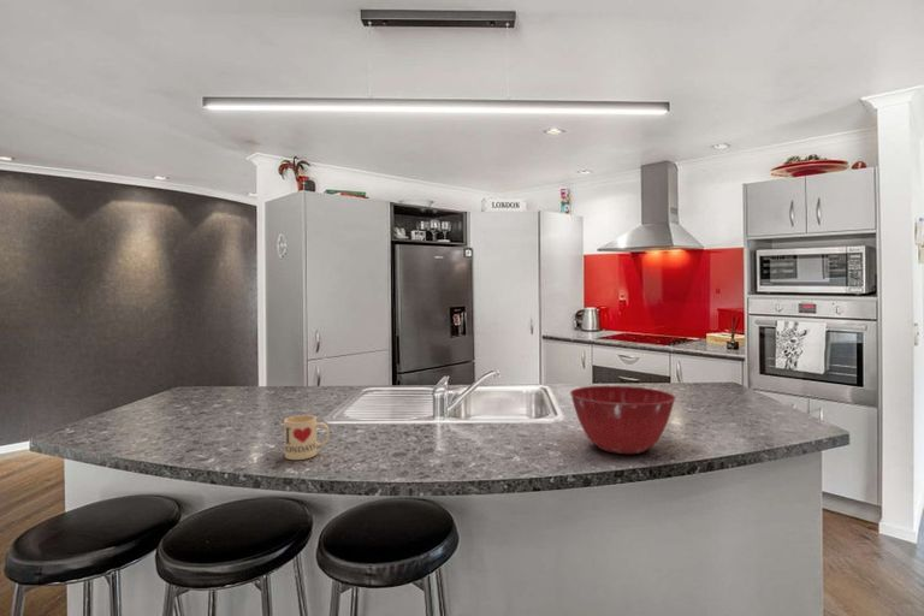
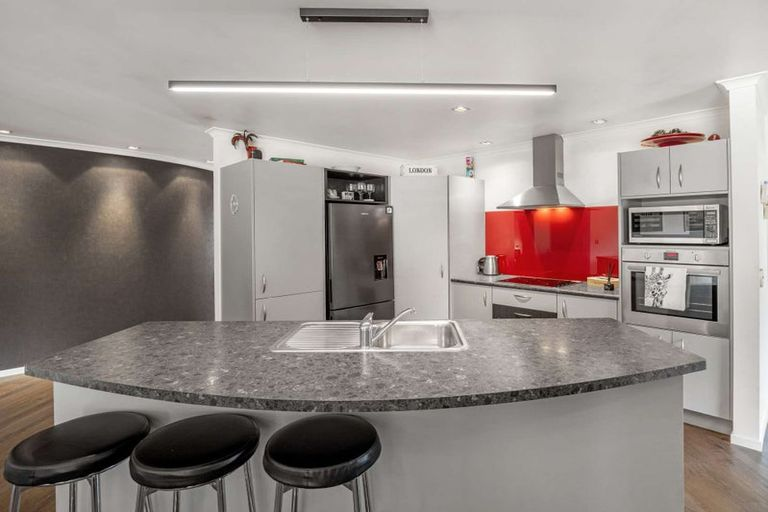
- mug (307, 436)
- mixing bowl (621, 420)
